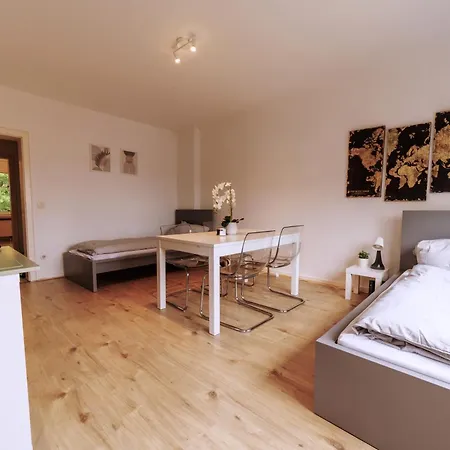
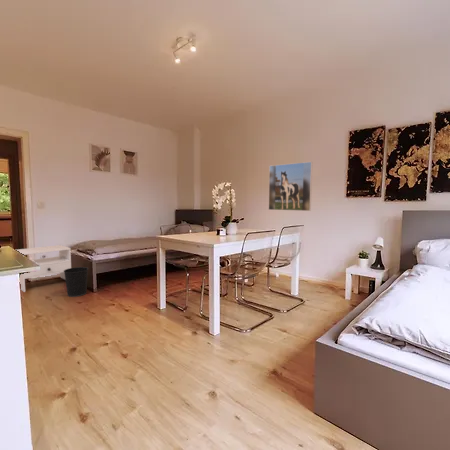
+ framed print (289, 187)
+ wastebasket (76, 281)
+ nightstand (44, 266)
